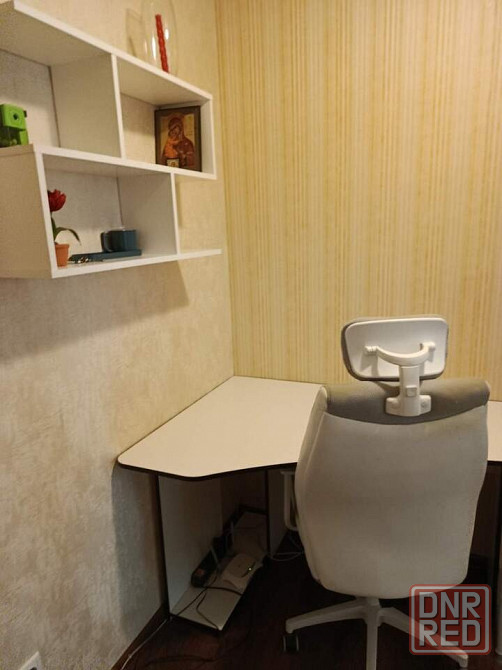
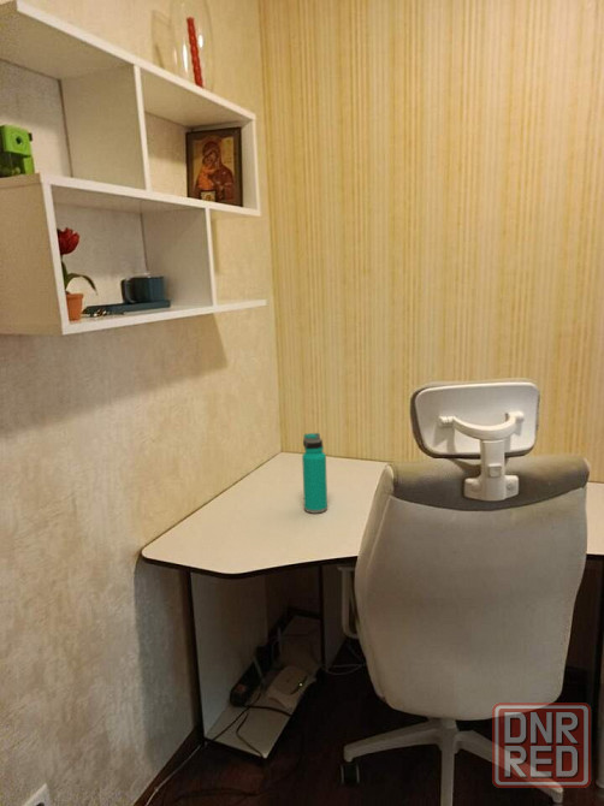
+ water bottle (314, 472)
